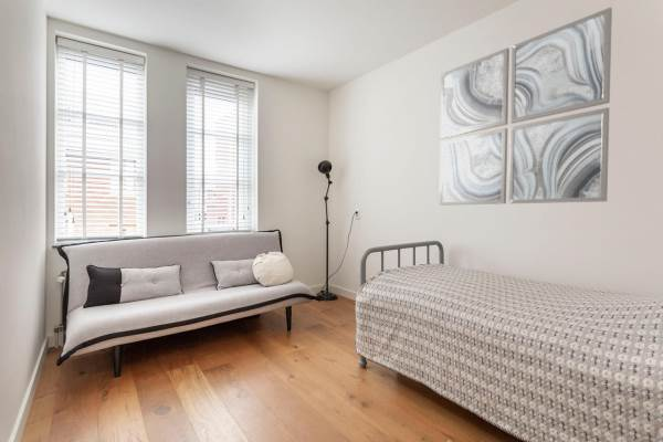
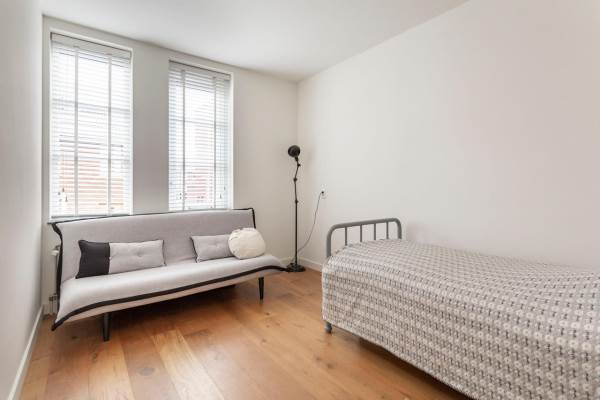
- wall art (511, 127)
